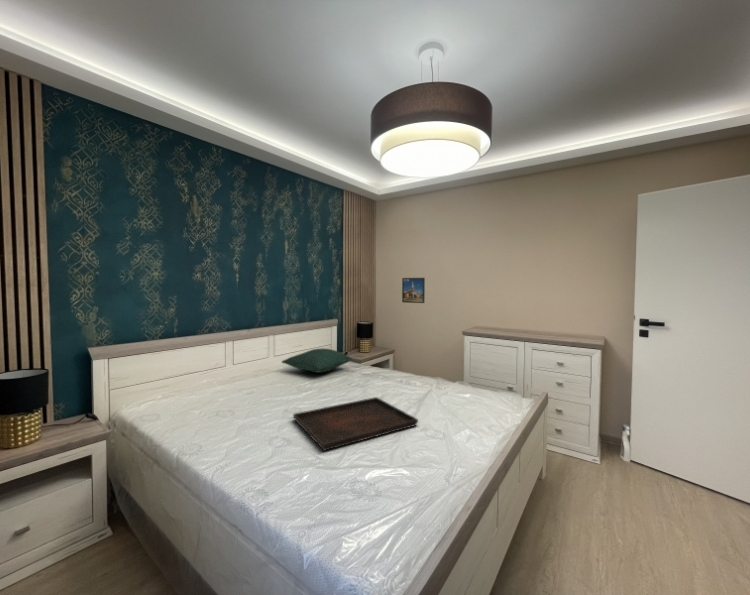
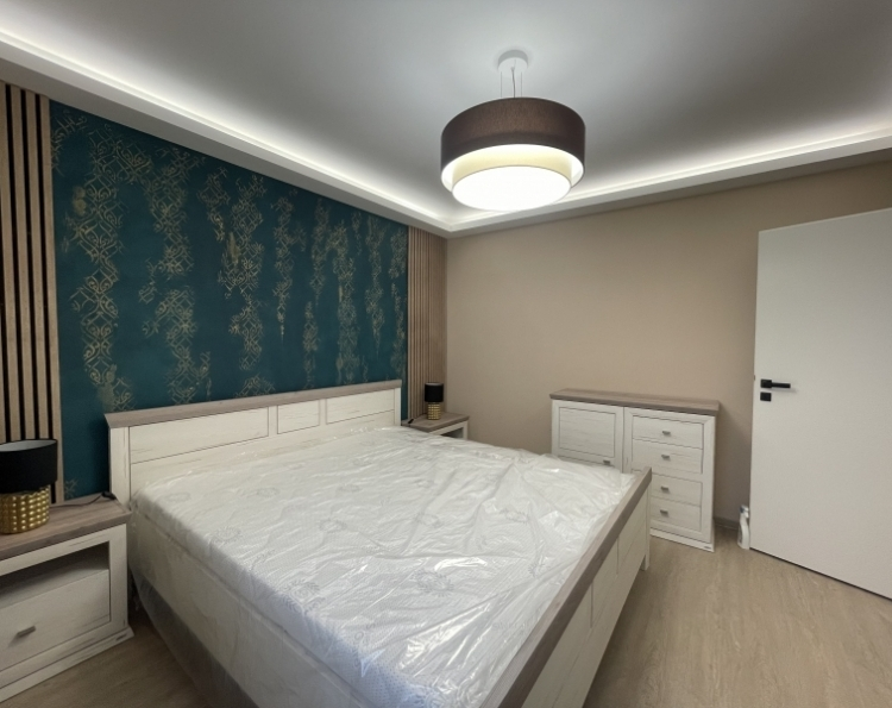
- serving tray (354, 419)
- pillow (317, 360)
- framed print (413, 290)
